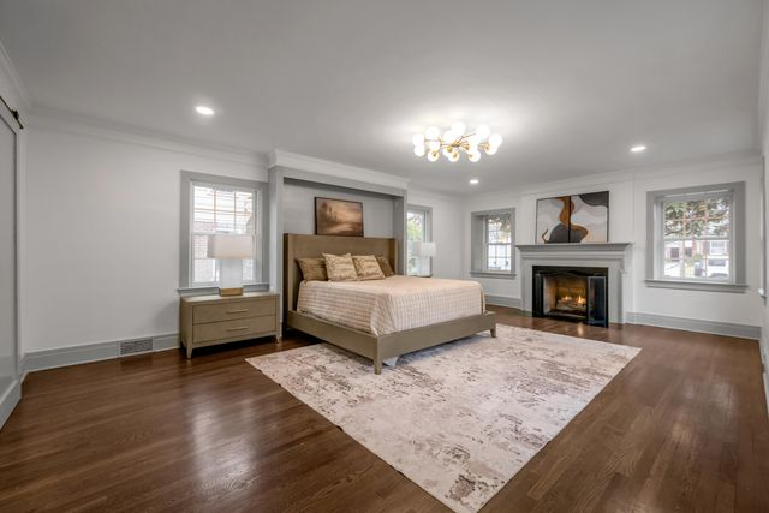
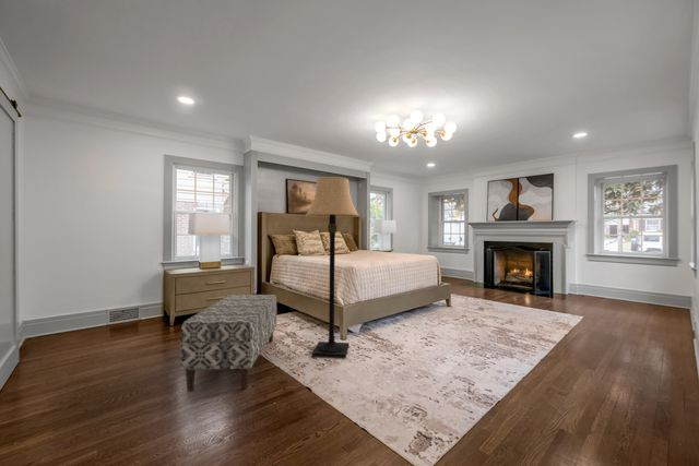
+ lamp (332, 264)
+ bench (237, 333)
